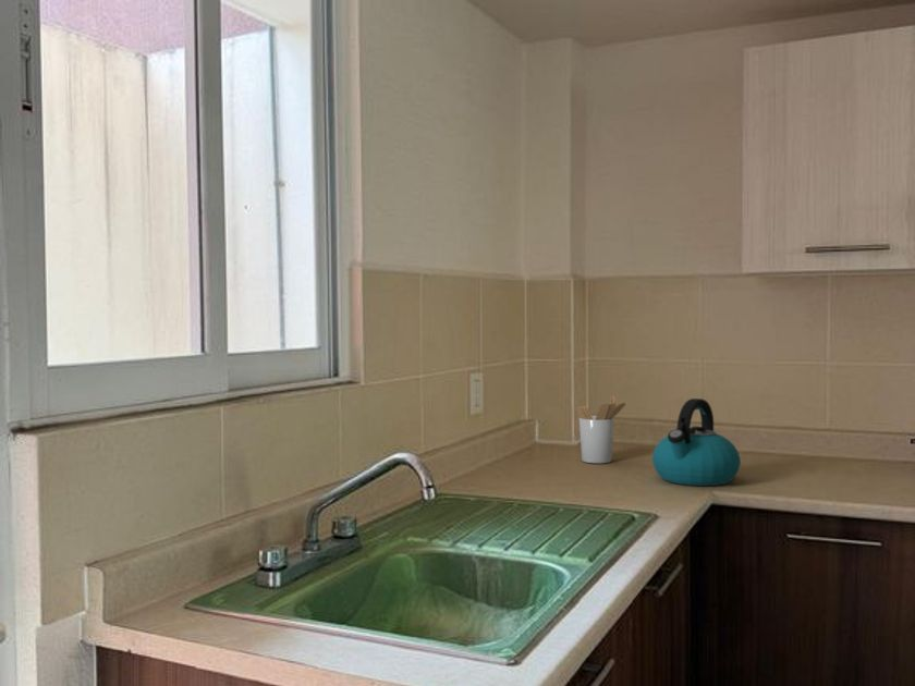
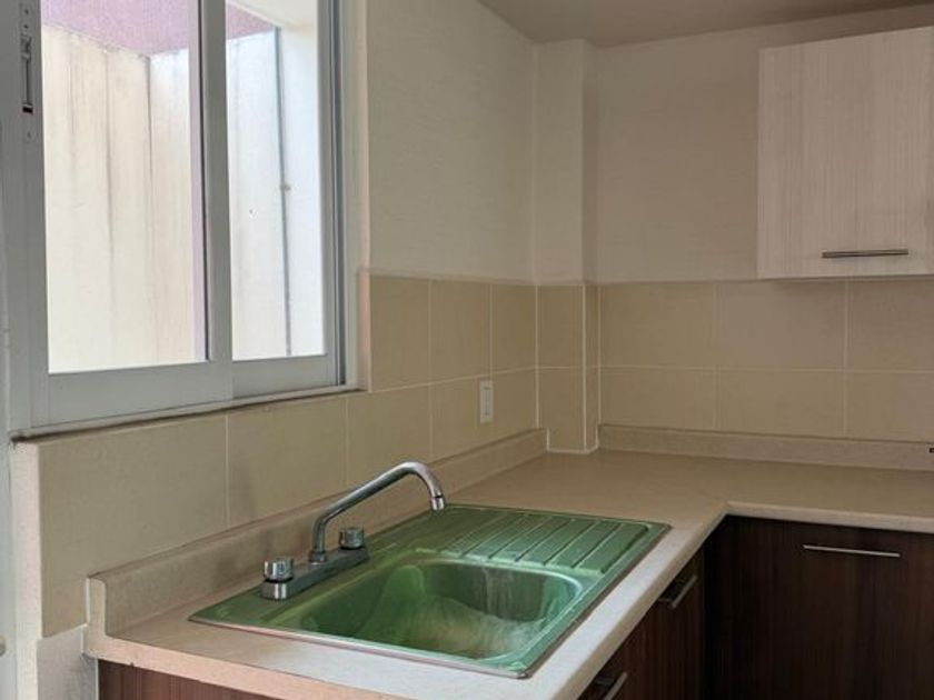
- kettle (693, 440)
- utensil holder (601, 429)
